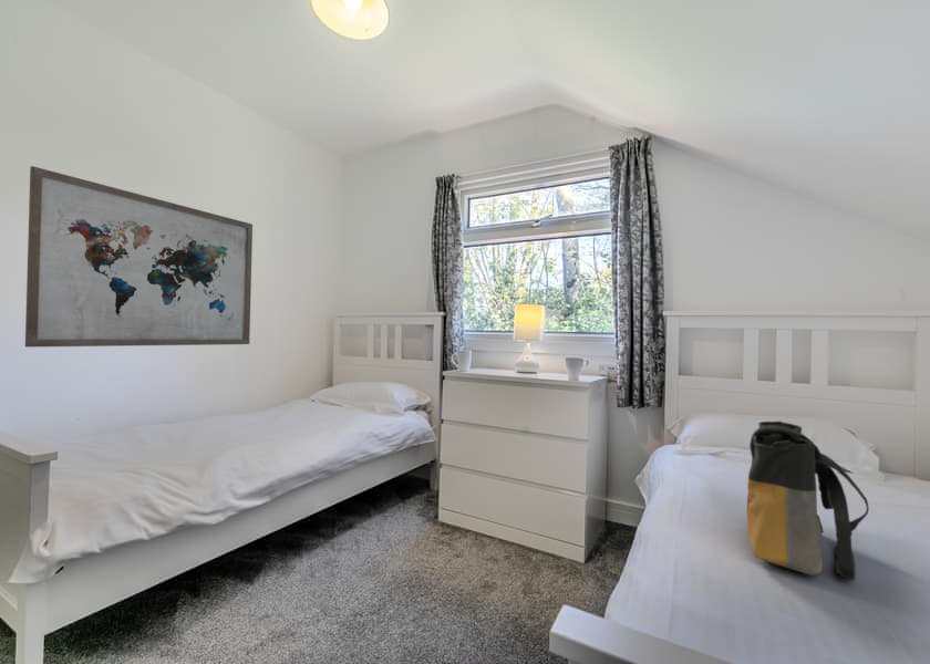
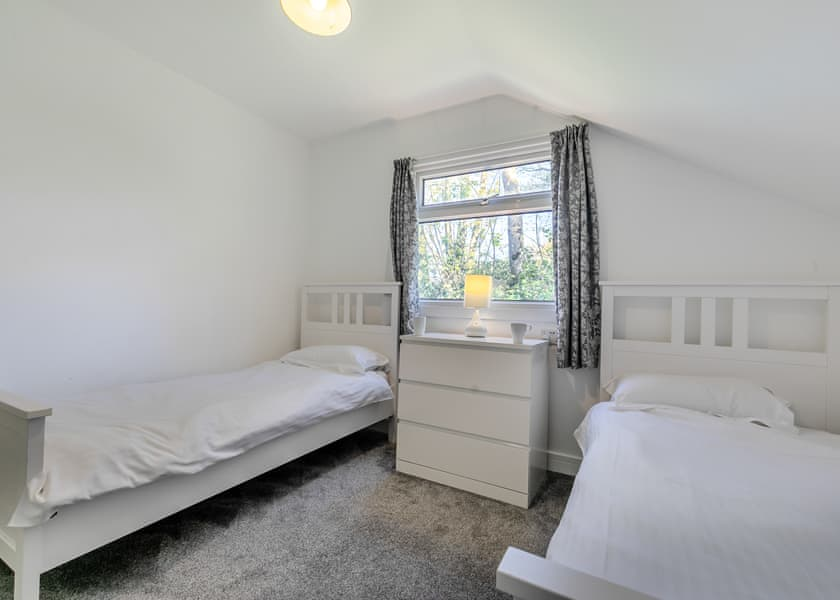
- tote bag (800, 488)
- wall art (162, 272)
